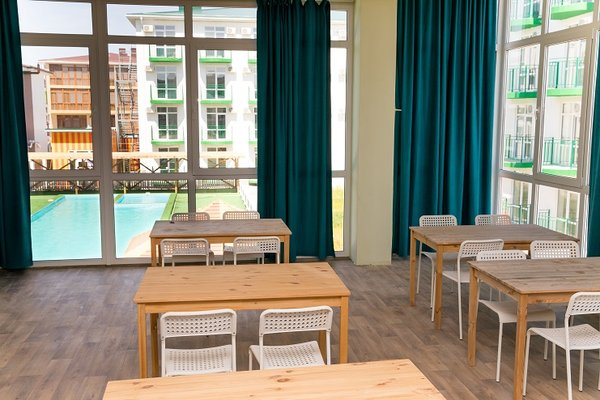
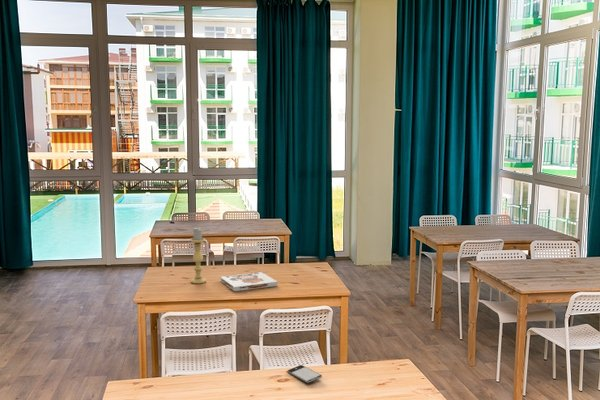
+ candle holder (197, 254)
+ smartphone (304, 373)
+ board game (248, 281)
